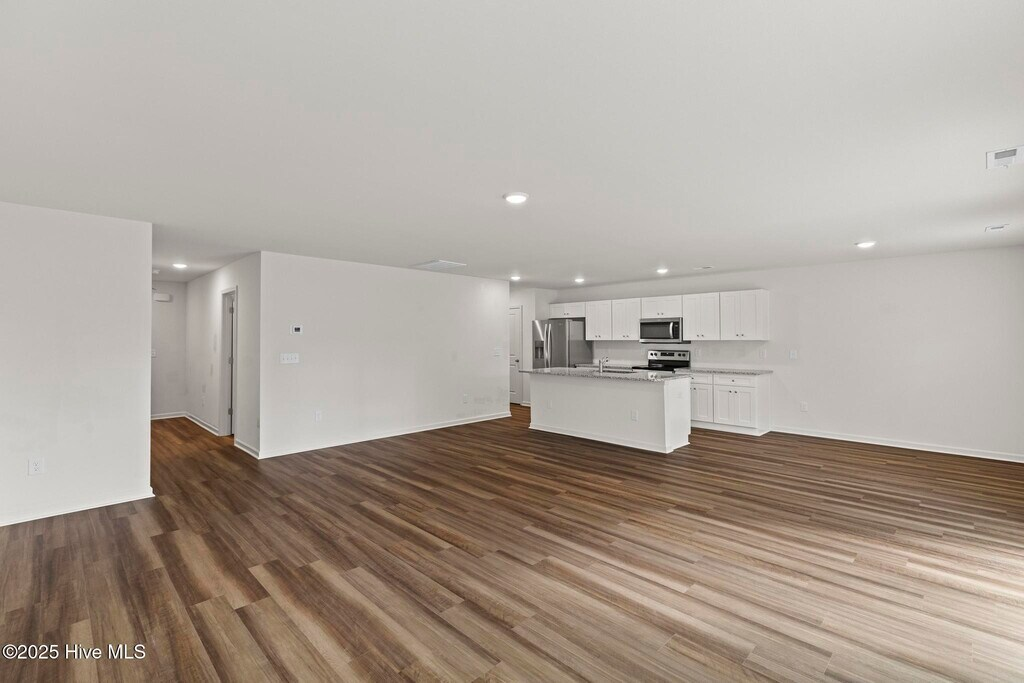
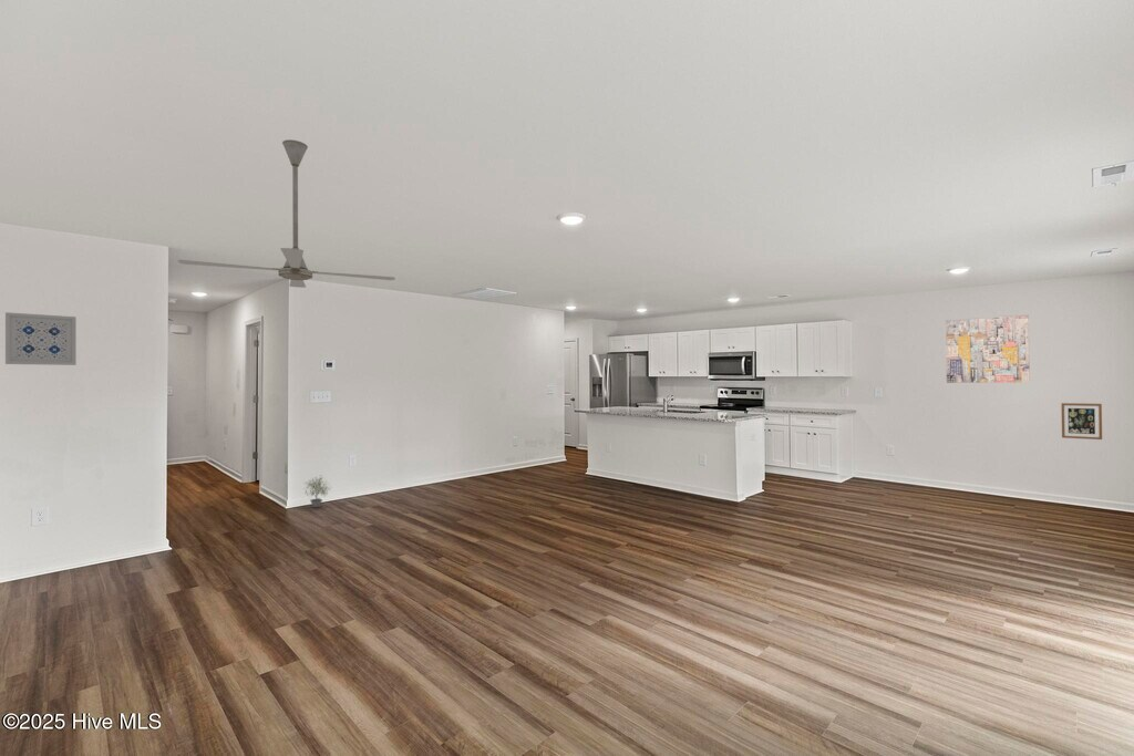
+ wall art (41, 339)
+ potted plant (317, 489)
+ wall art (1081, 421)
+ ceiling fan (295, 211)
+ wall art (986, 350)
